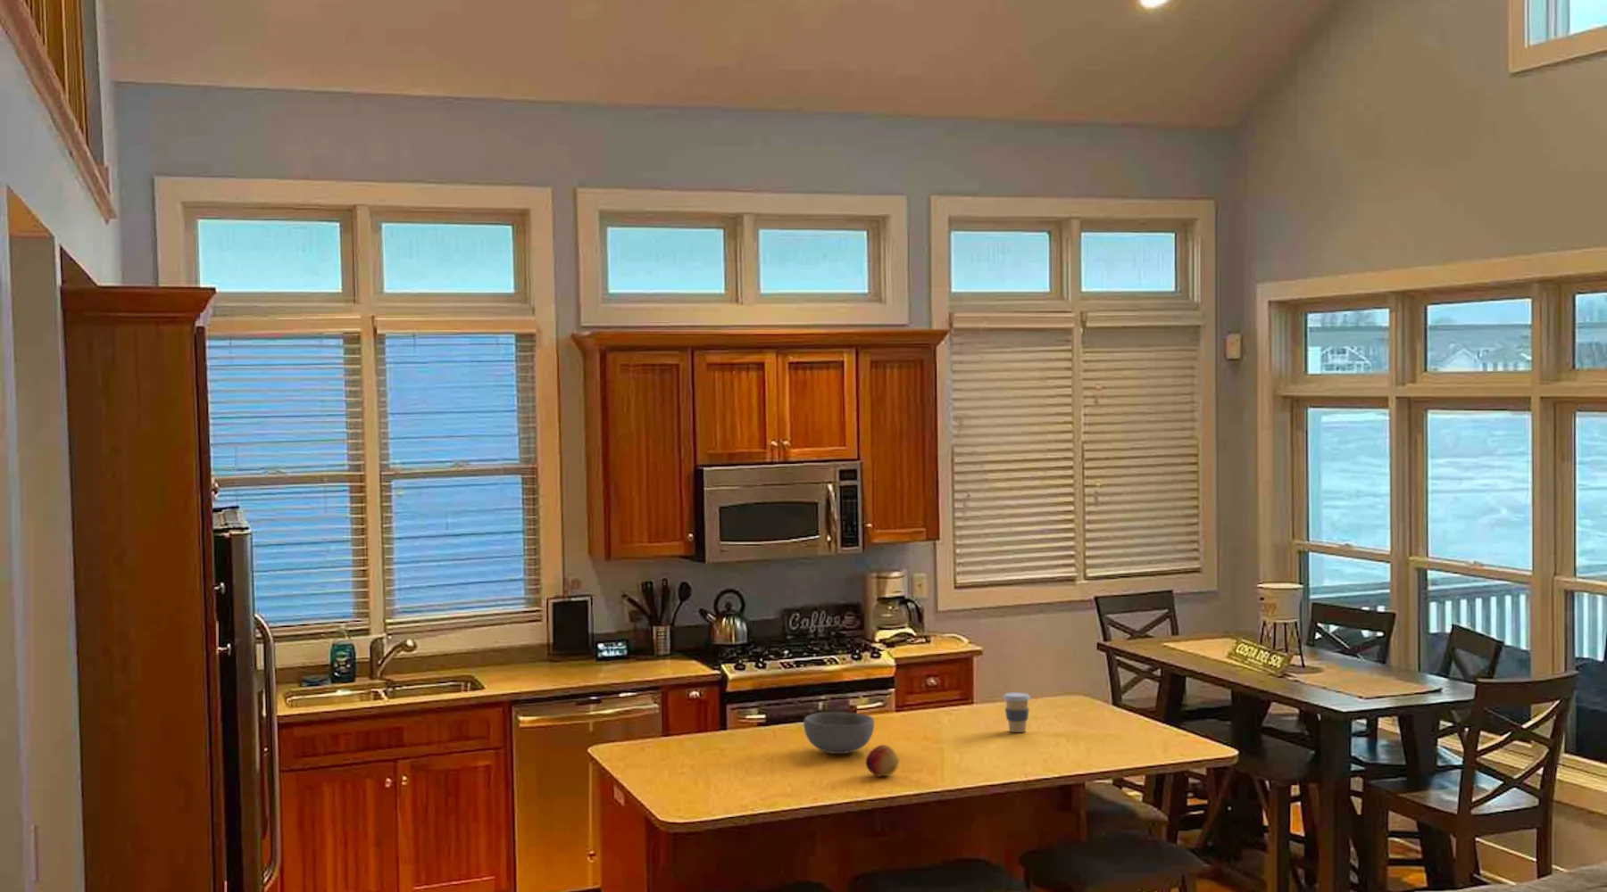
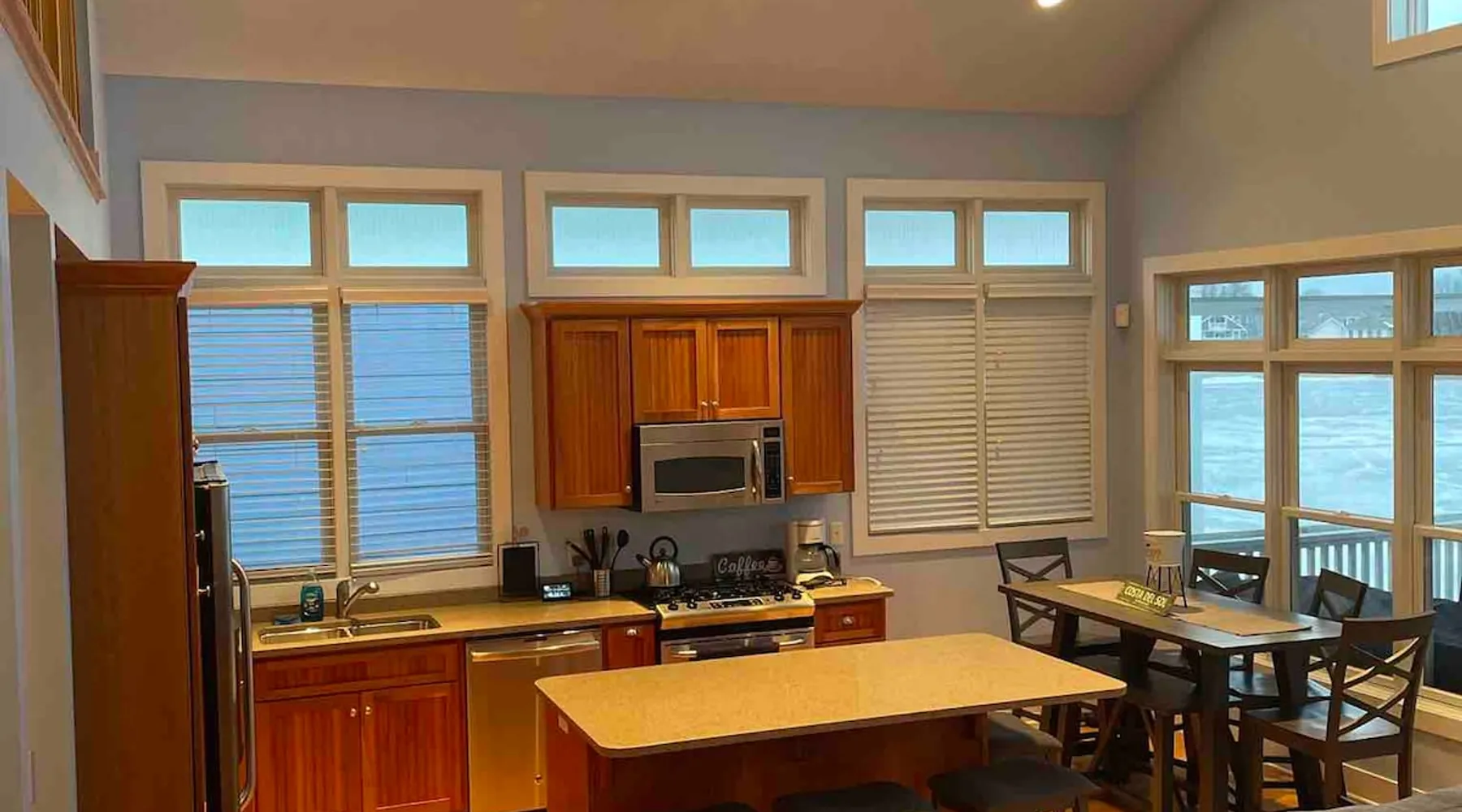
- bowl (839, 734)
- fruit (882, 760)
- coffee cup (1017, 712)
